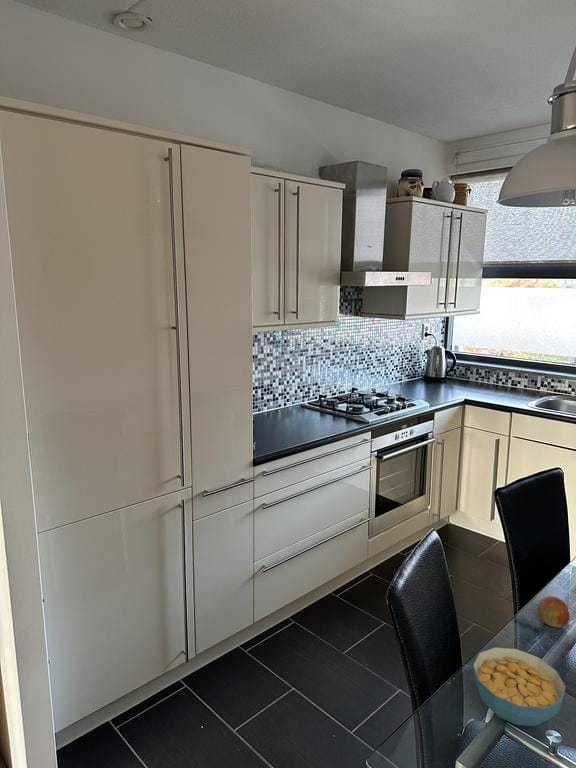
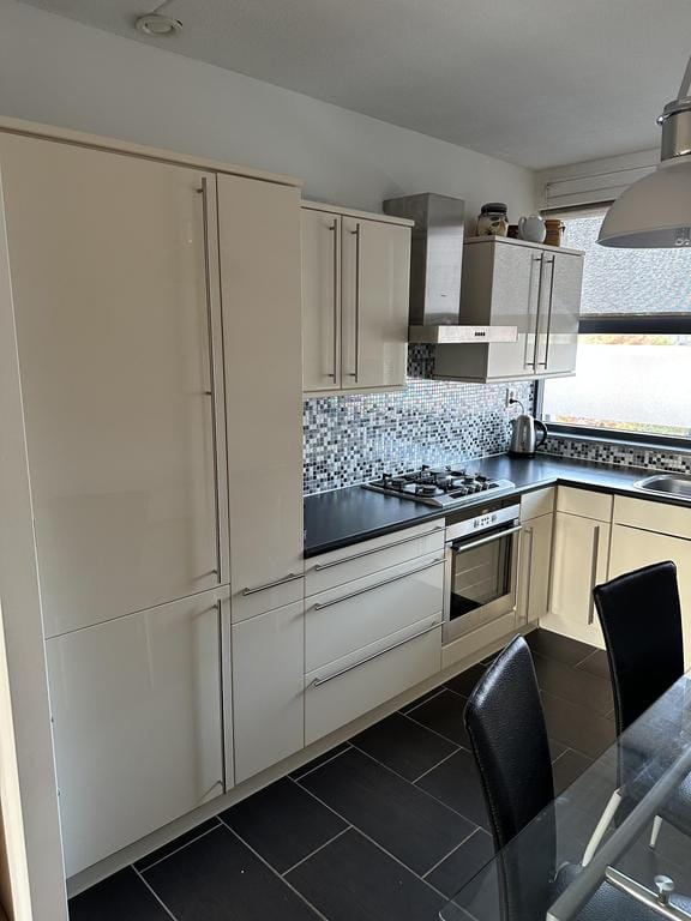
- cereal bowl (516, 693)
- apple (553, 610)
